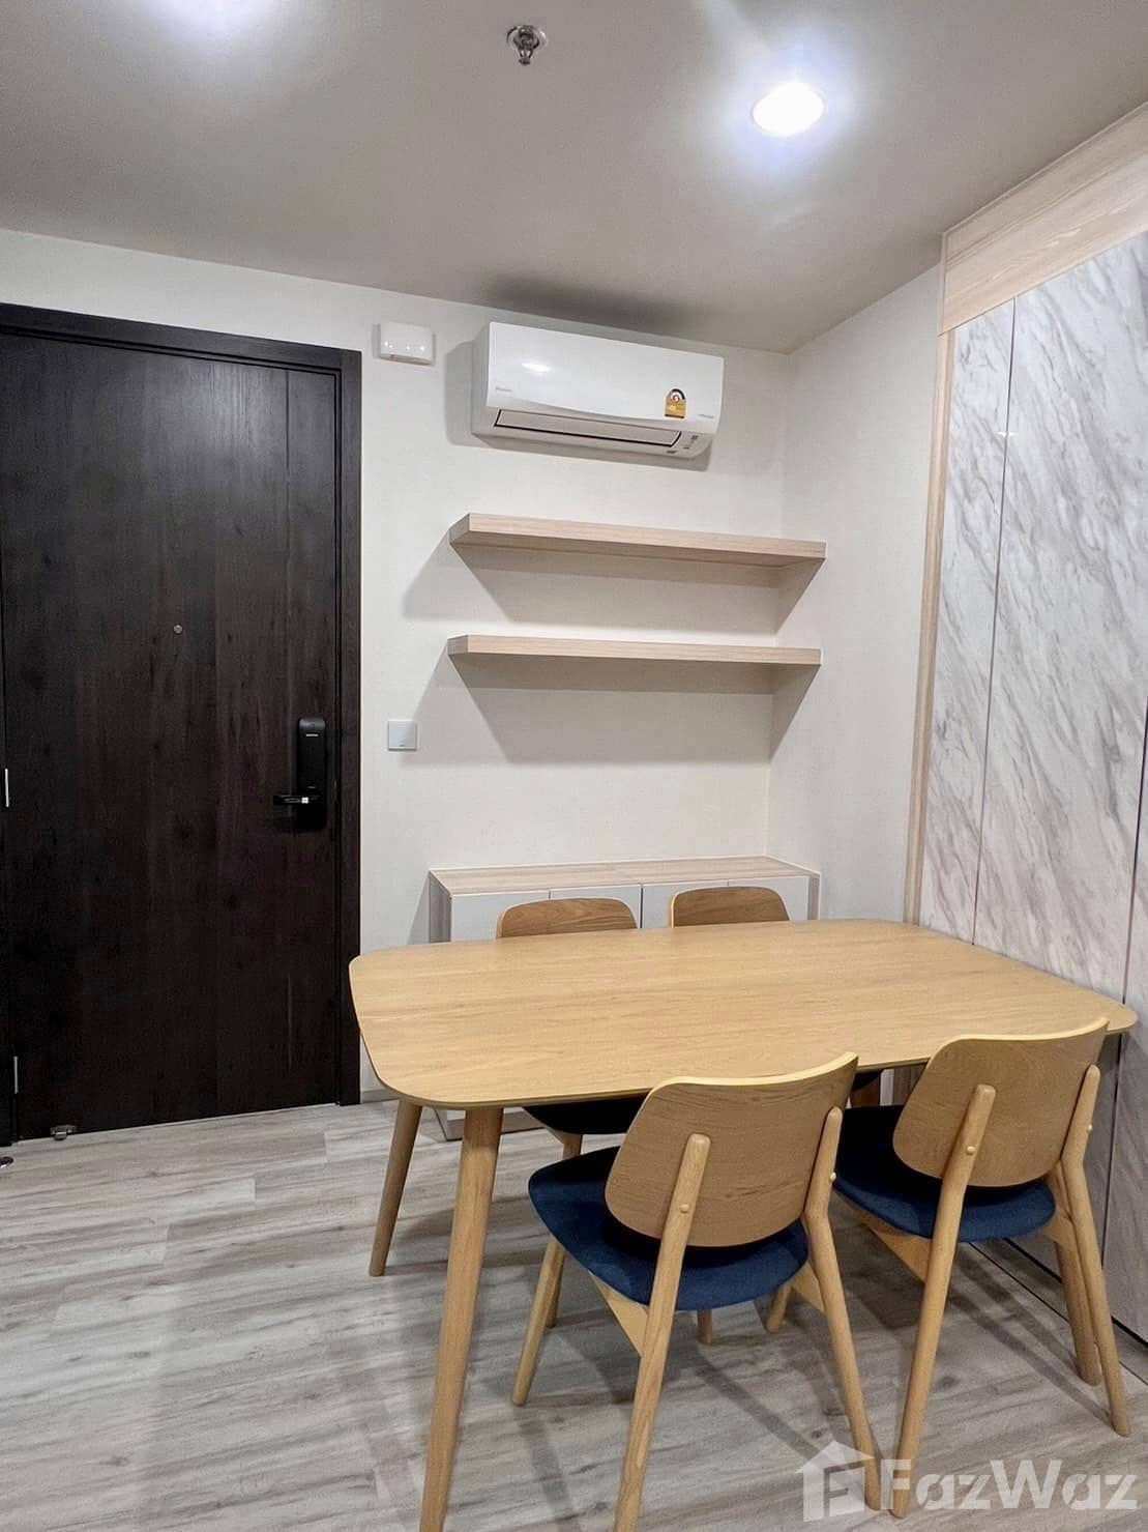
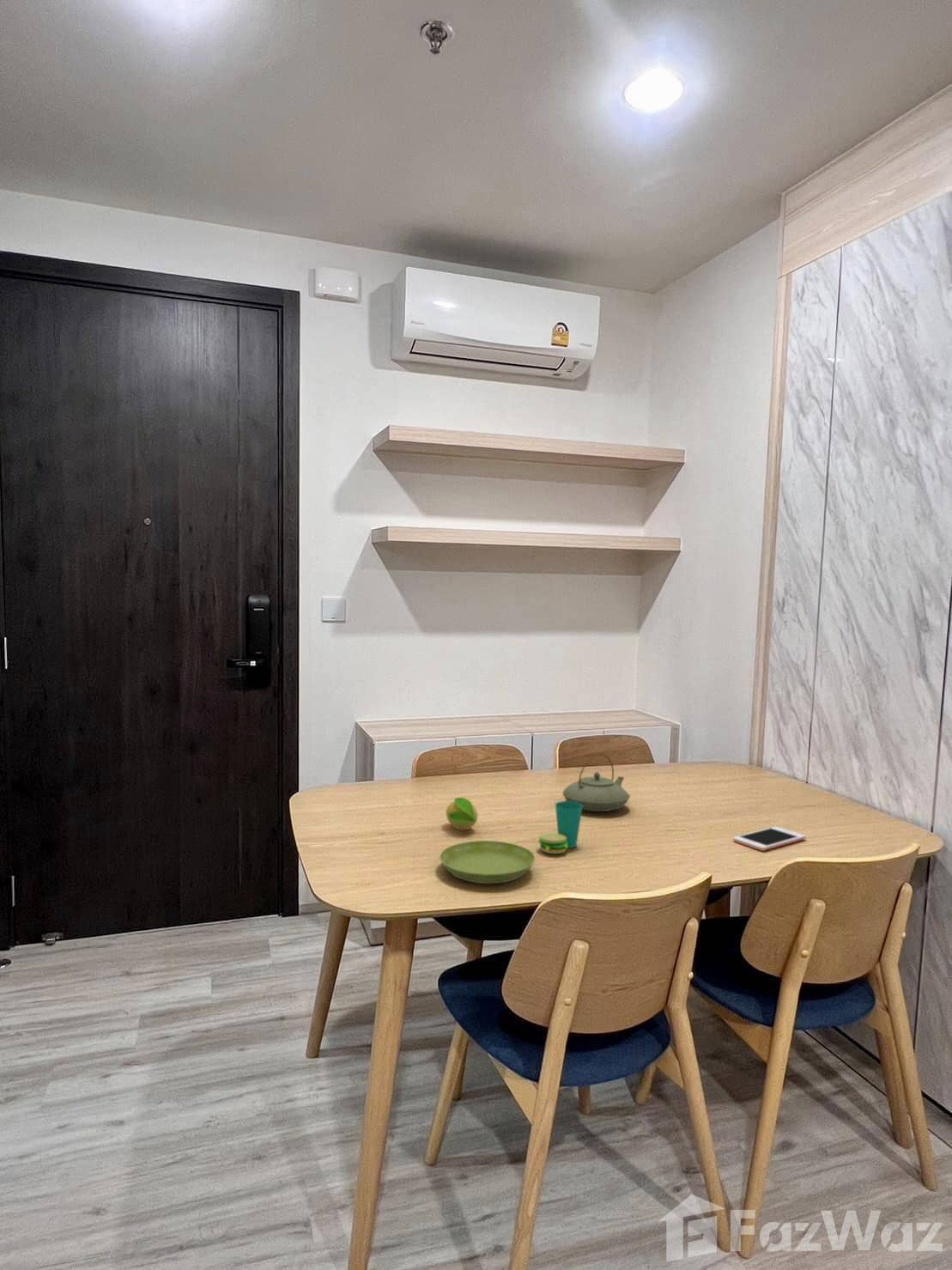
+ teapot (599, 780)
+ saucer (487, 863)
+ cup (561, 827)
+ cell phone (769, 838)
+ fruit (460, 813)
